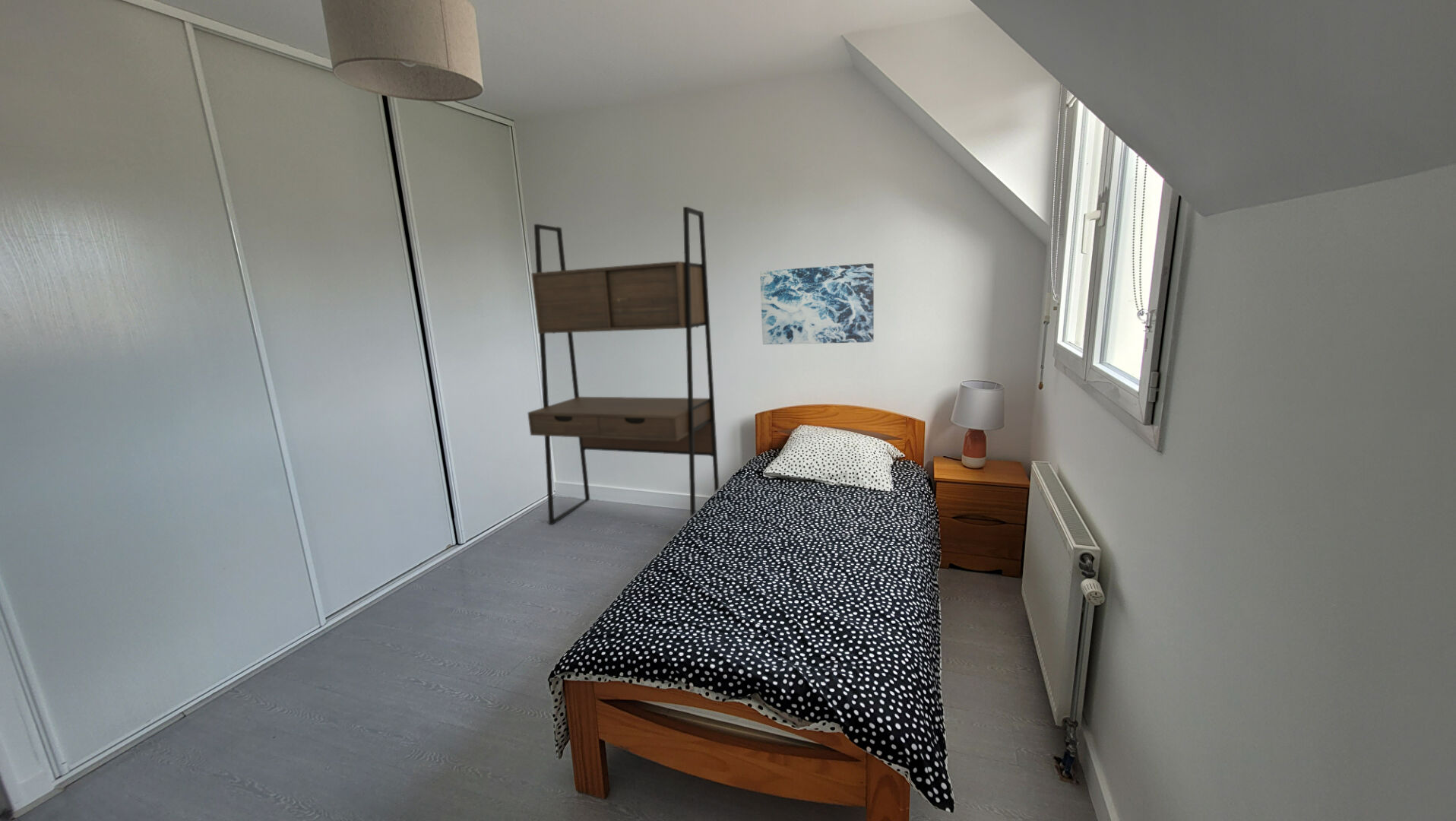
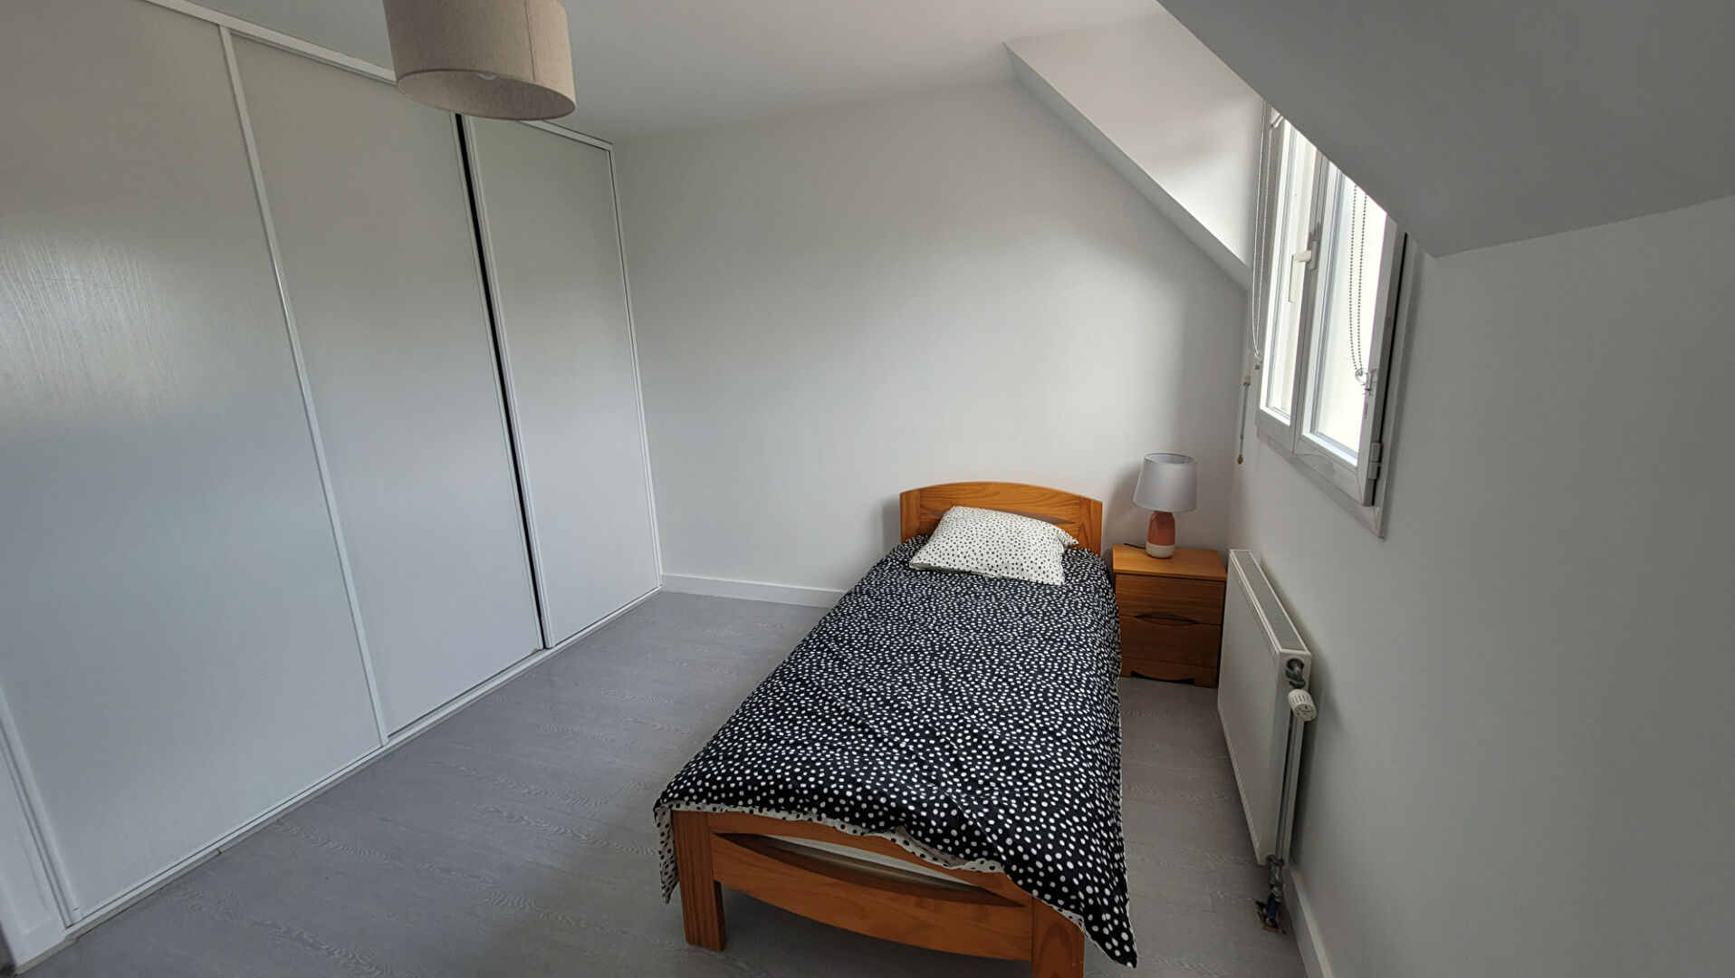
- desk (619, 397)
- wall art (815, 306)
